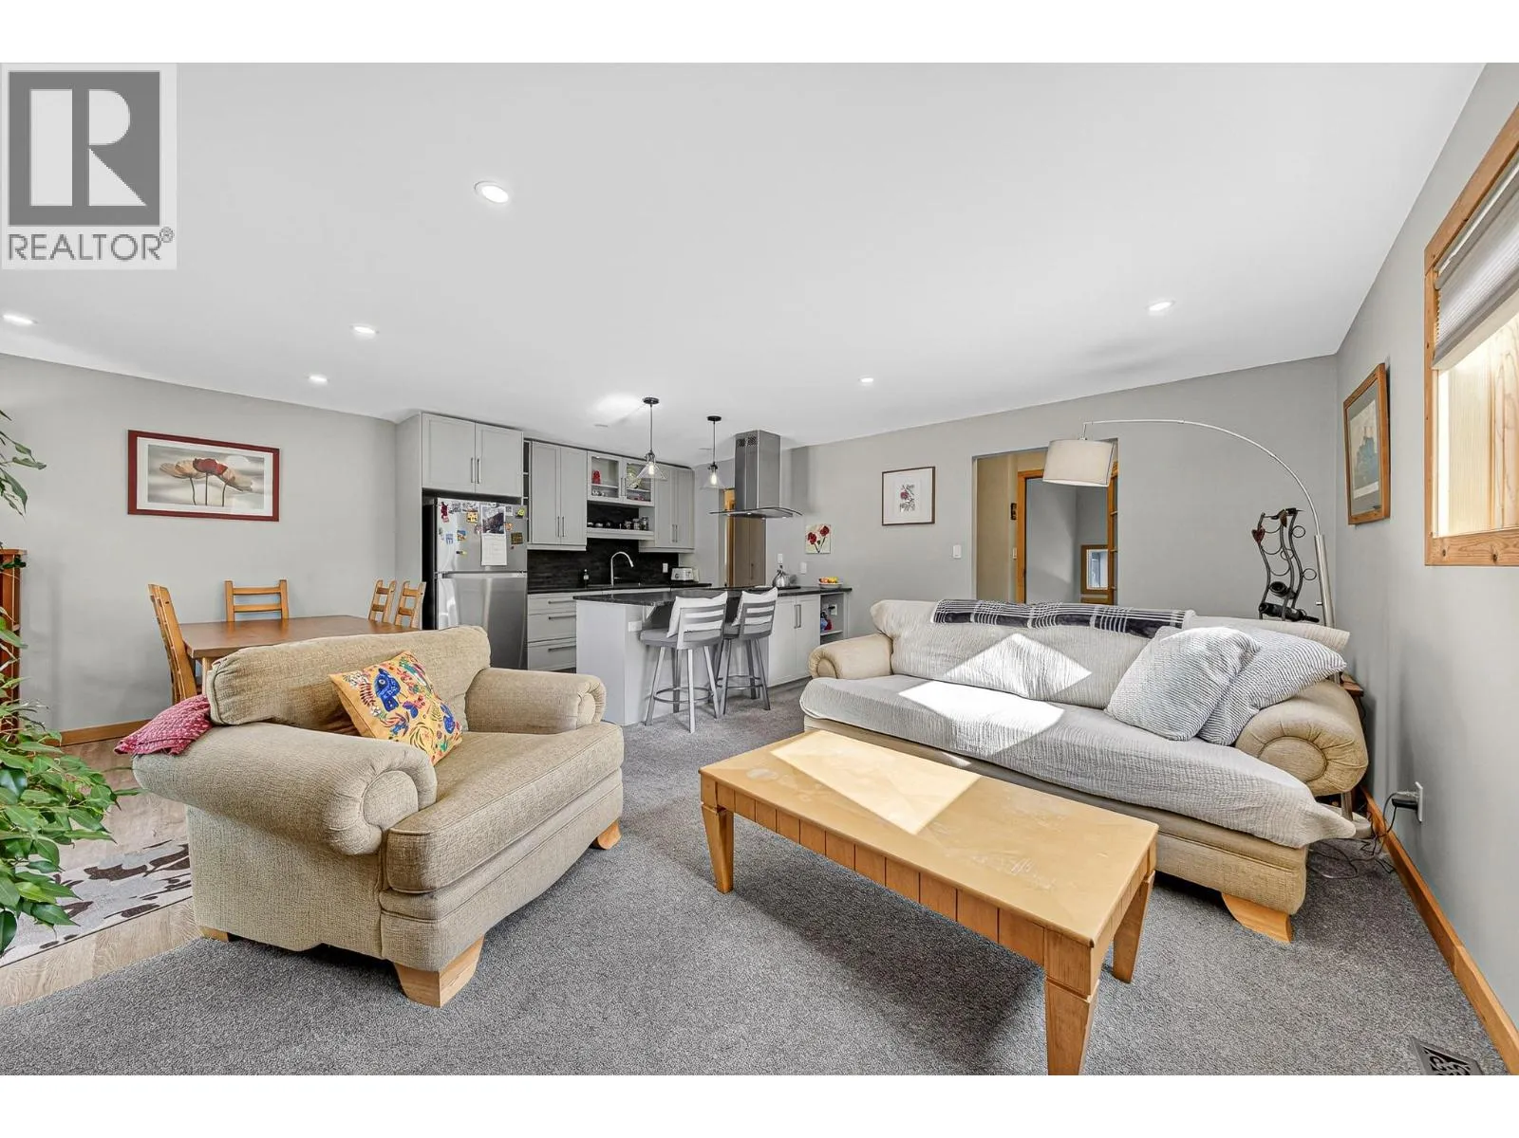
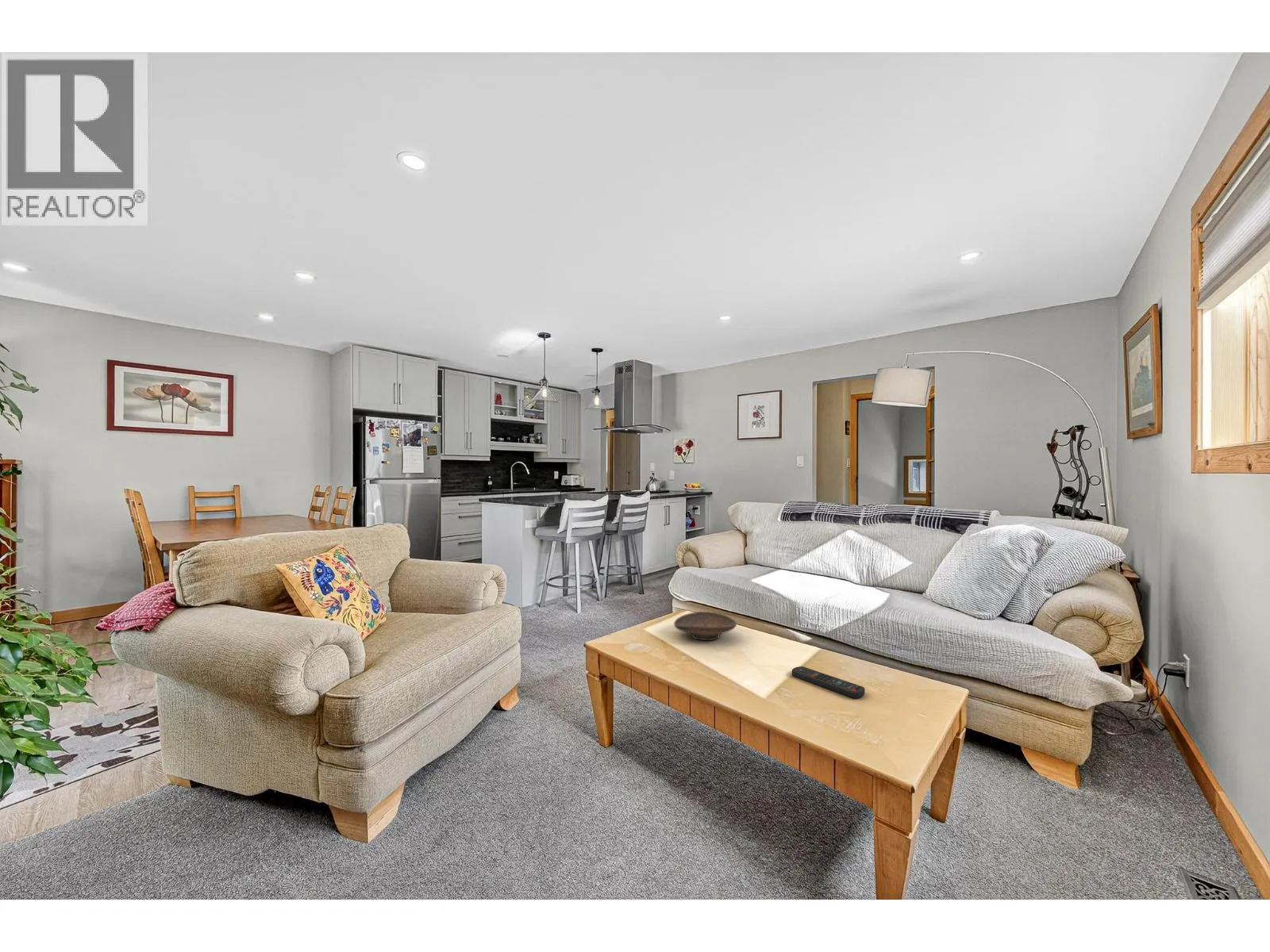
+ remote control (826, 681)
+ decorative bowl (705, 627)
